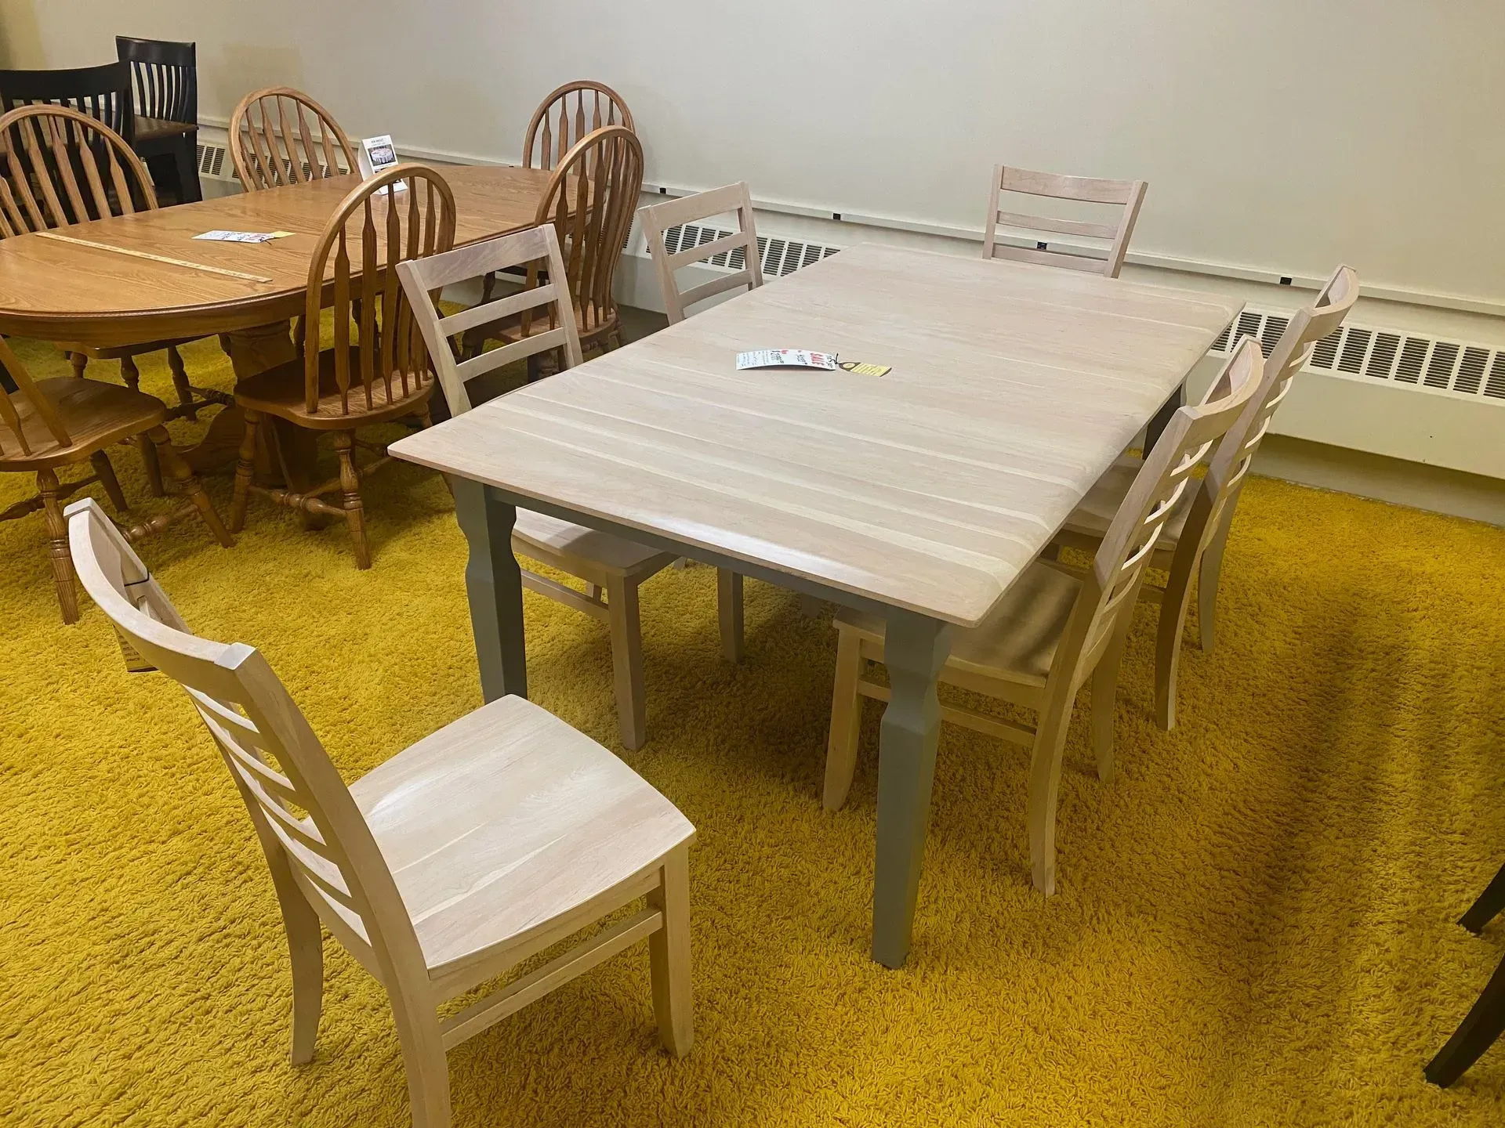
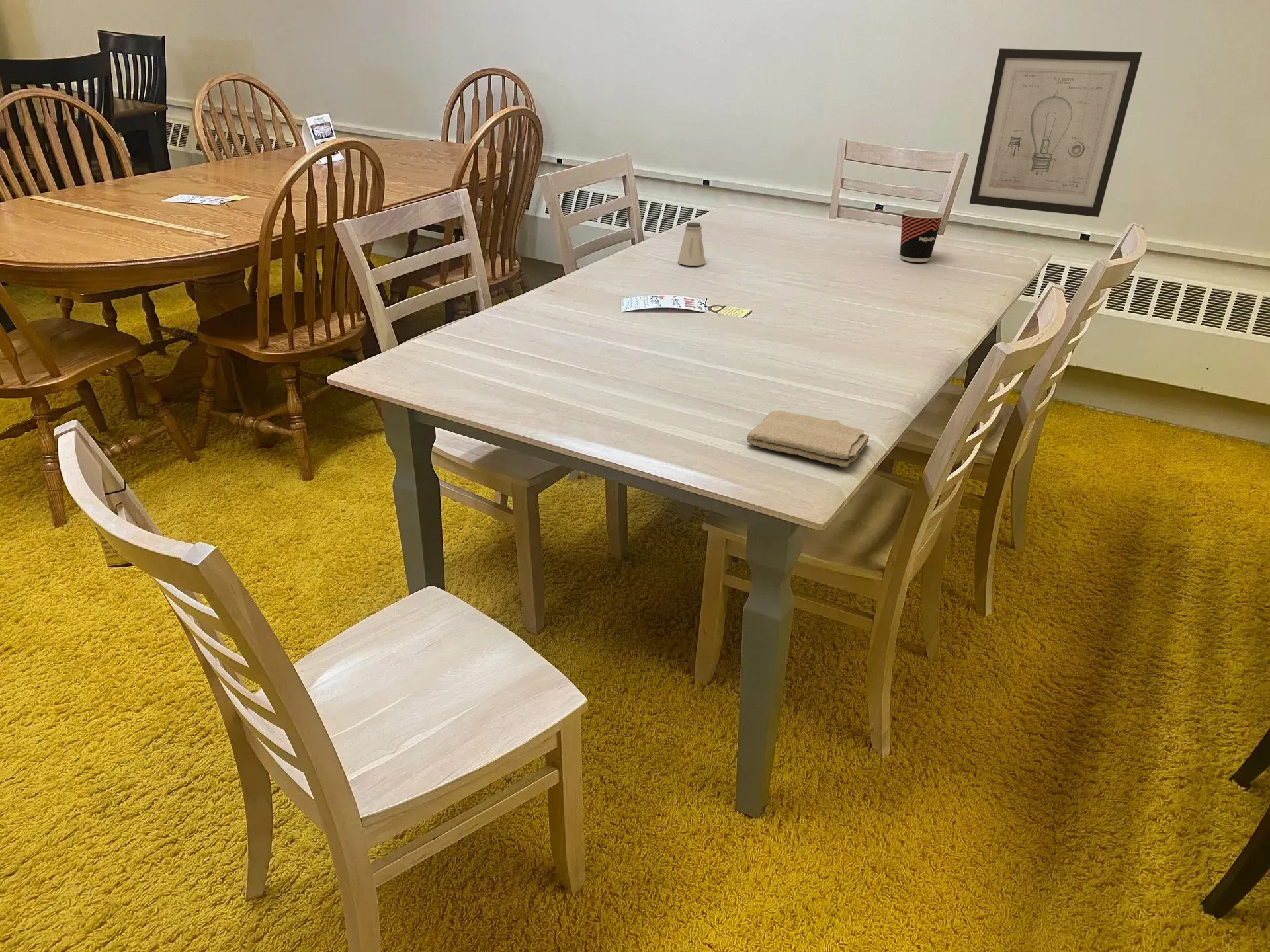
+ washcloth (808, 436)
+ cup (918, 237)
+ saltshaker (693, 243)
+ wall art (1050, 133)
